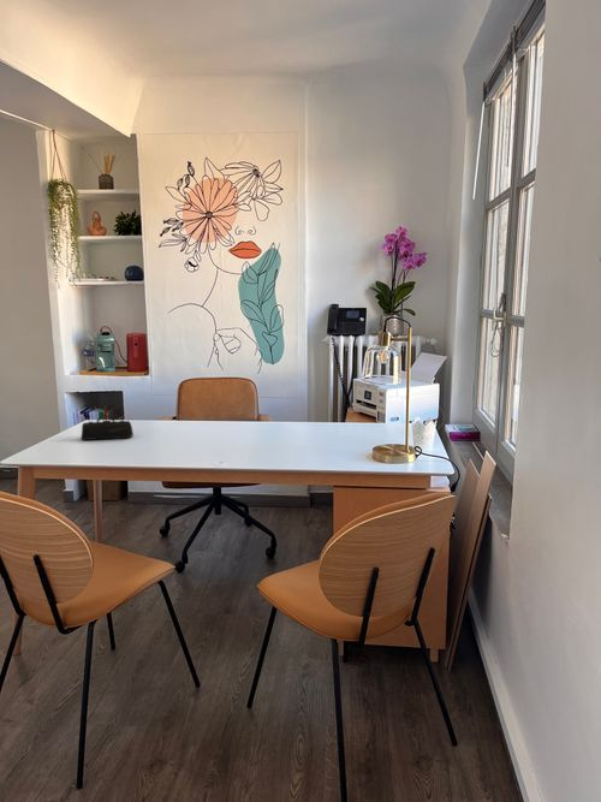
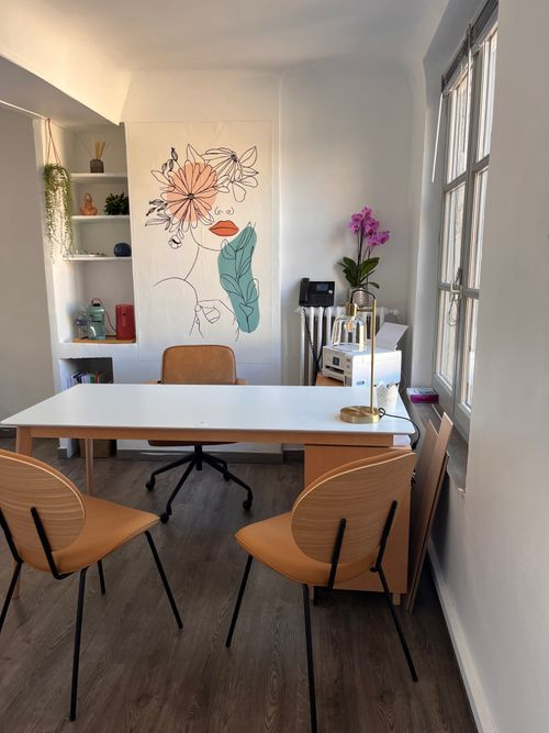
- pencil case (106, 426)
